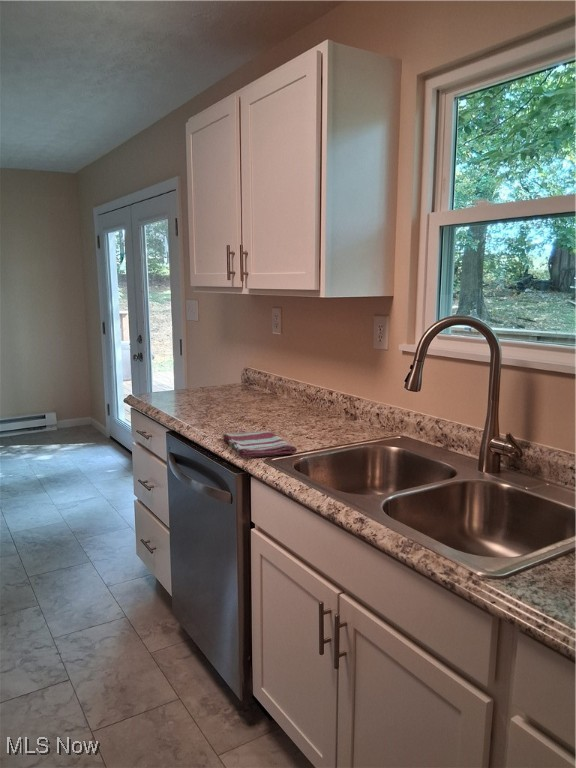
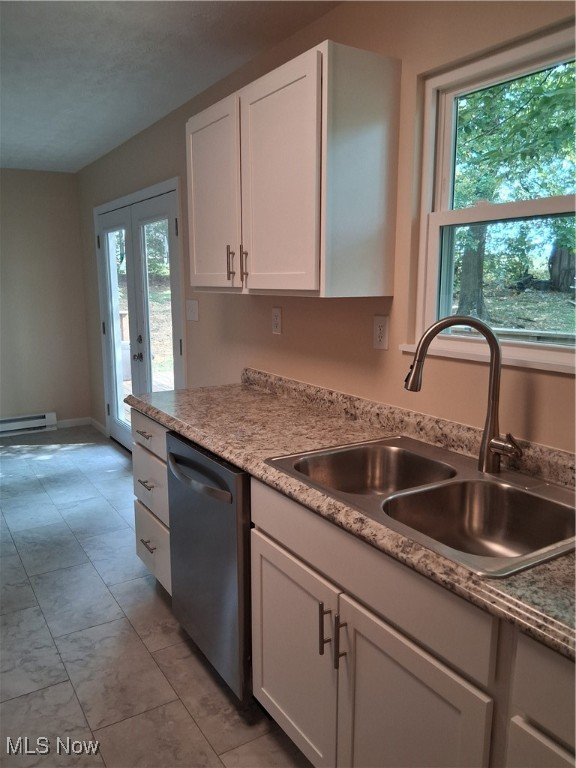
- dish towel (257, 441)
